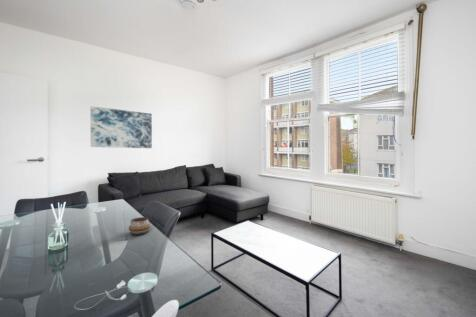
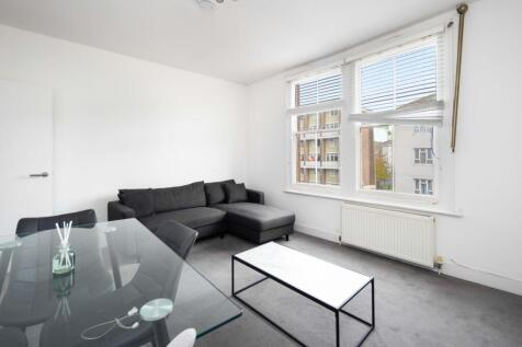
- decorative bowl (139, 225)
- wall art (123, 129)
